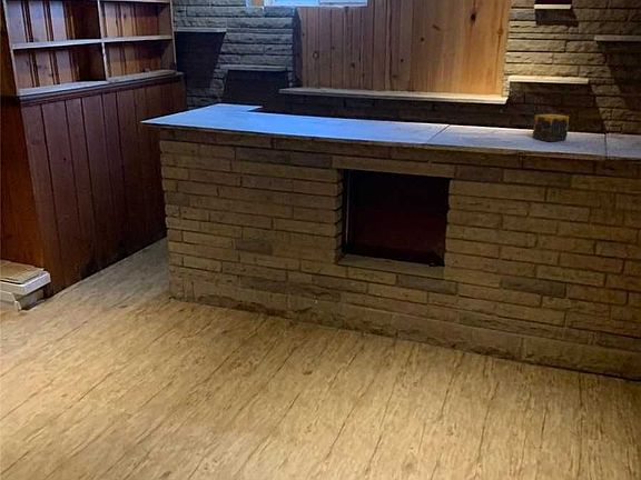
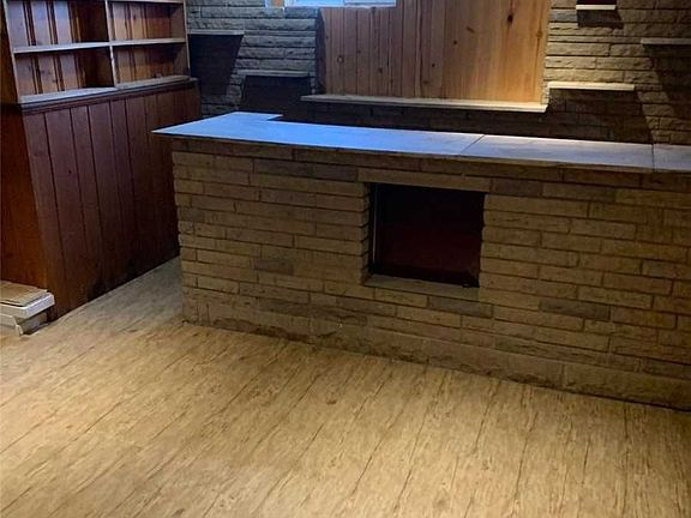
- candle (550, 127)
